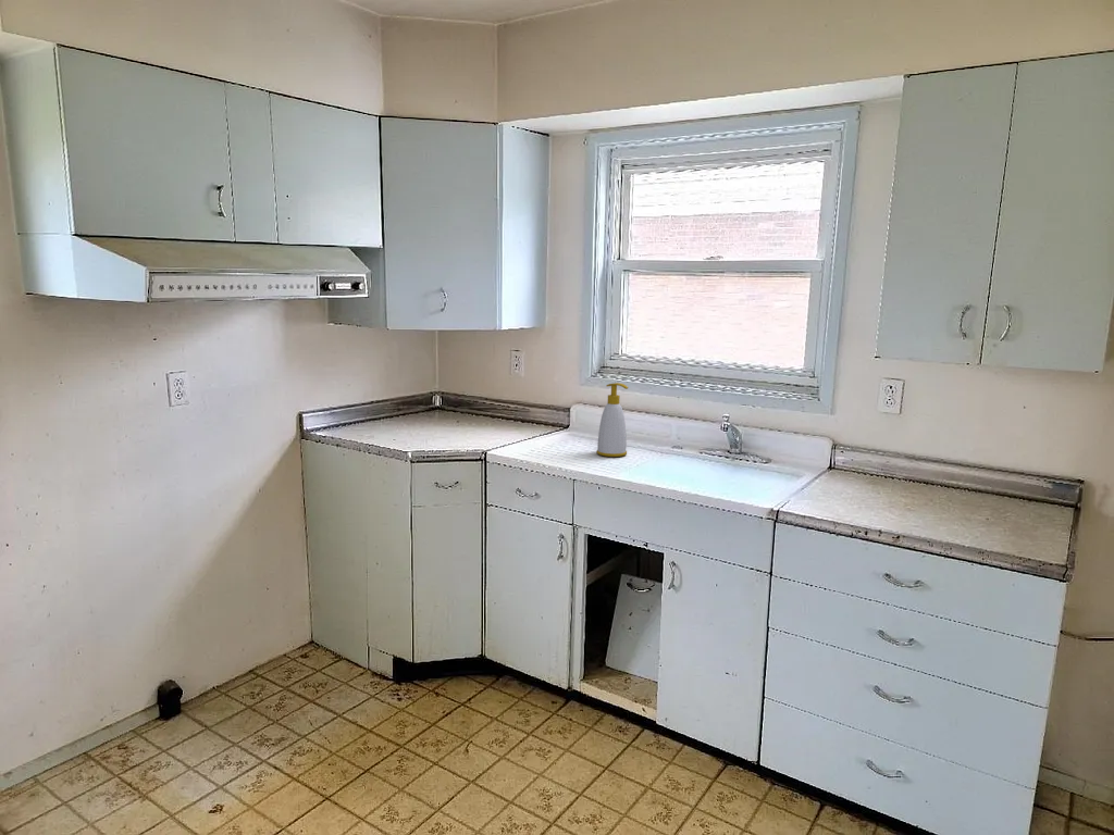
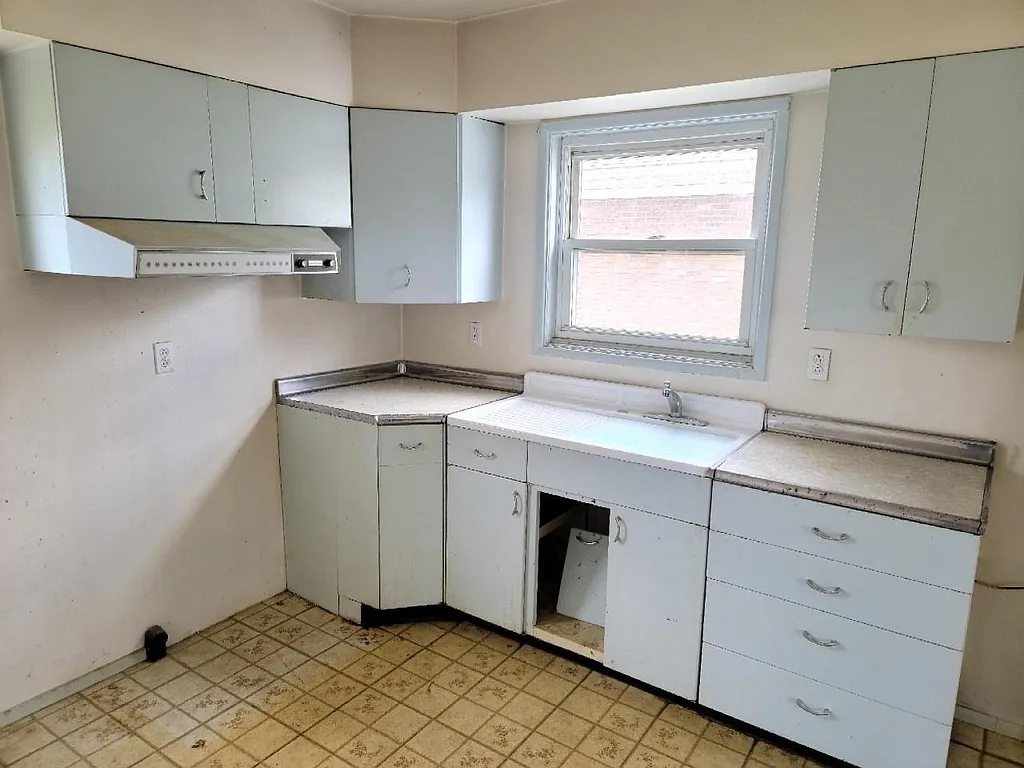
- soap bottle (612, 419)
